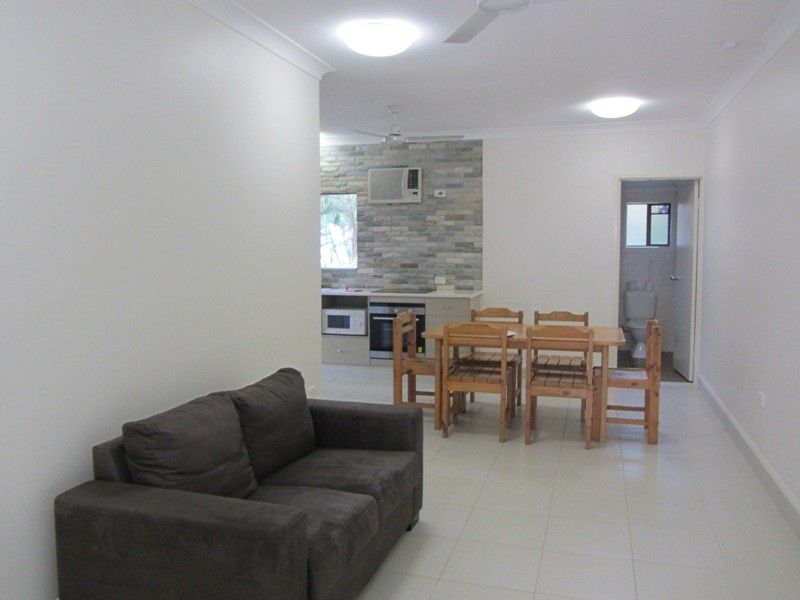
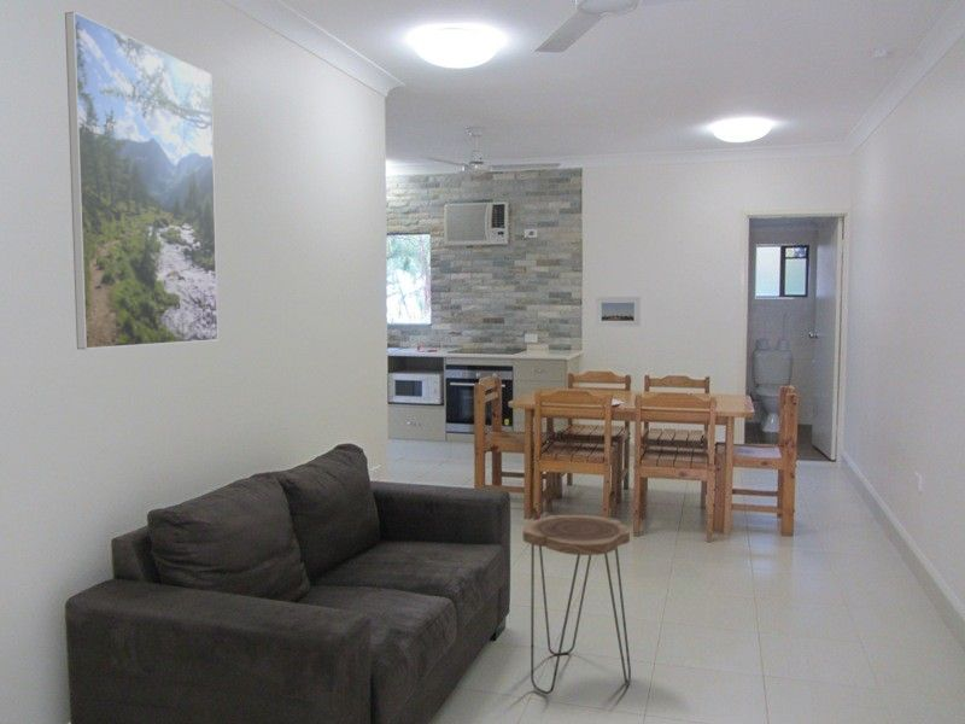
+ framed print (618, 311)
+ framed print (151, 197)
+ side table (580, 602)
